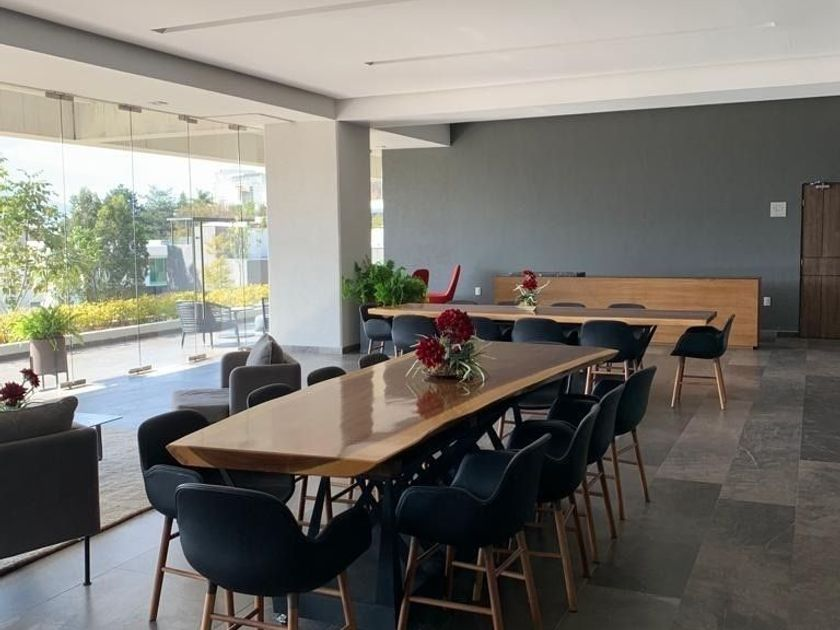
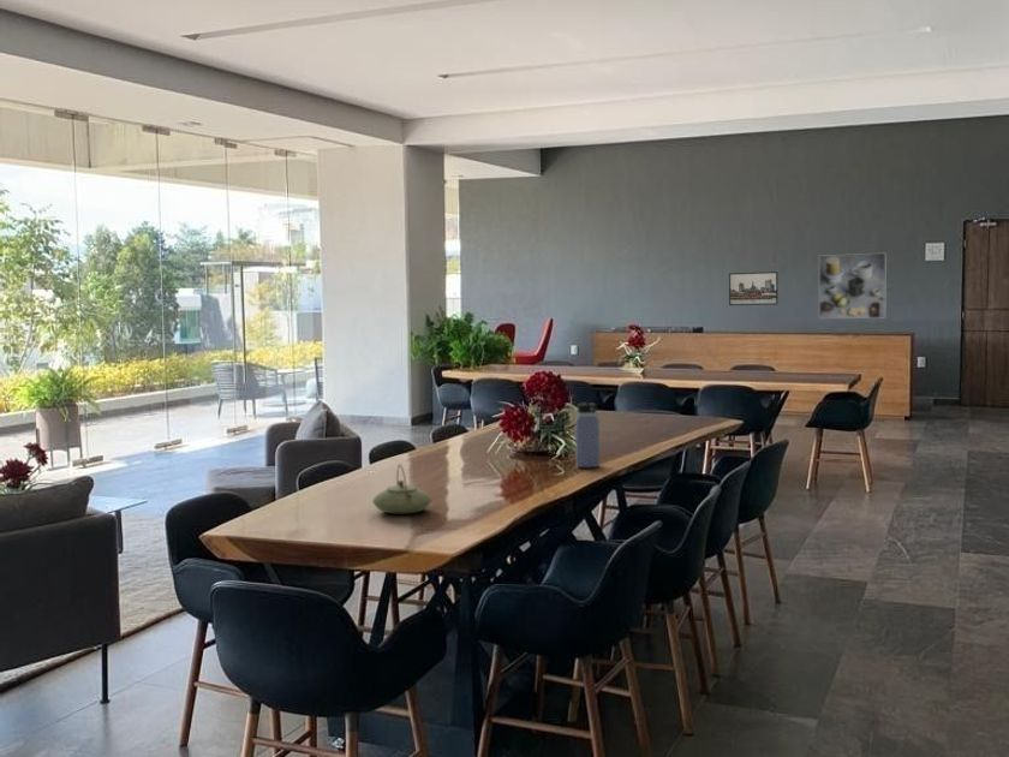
+ water bottle (586, 430)
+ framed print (753, 288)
+ teapot (401, 488)
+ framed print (852, 286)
